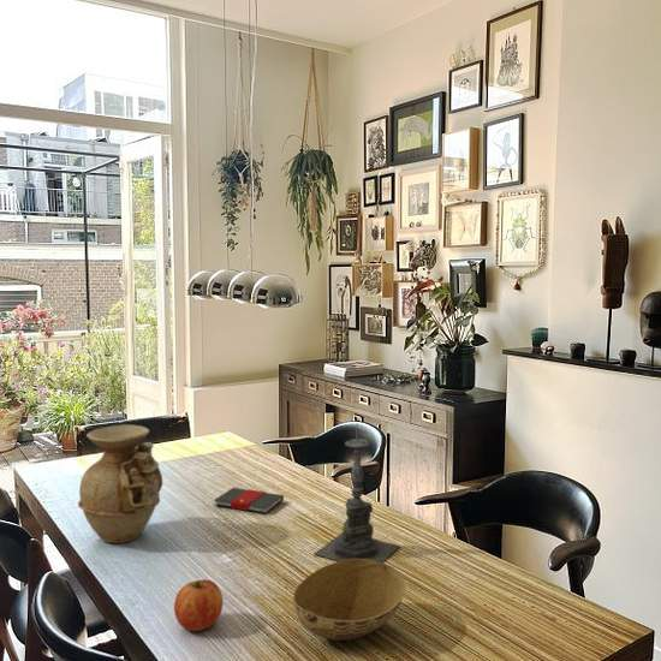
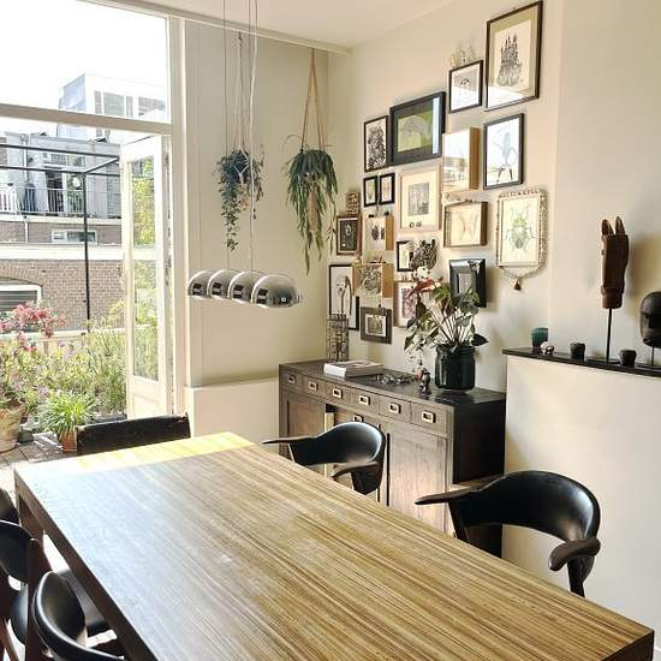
- book (249, 499)
- vase (123, 483)
- bowl (349, 606)
- candle holder (357, 487)
- apple (198, 601)
